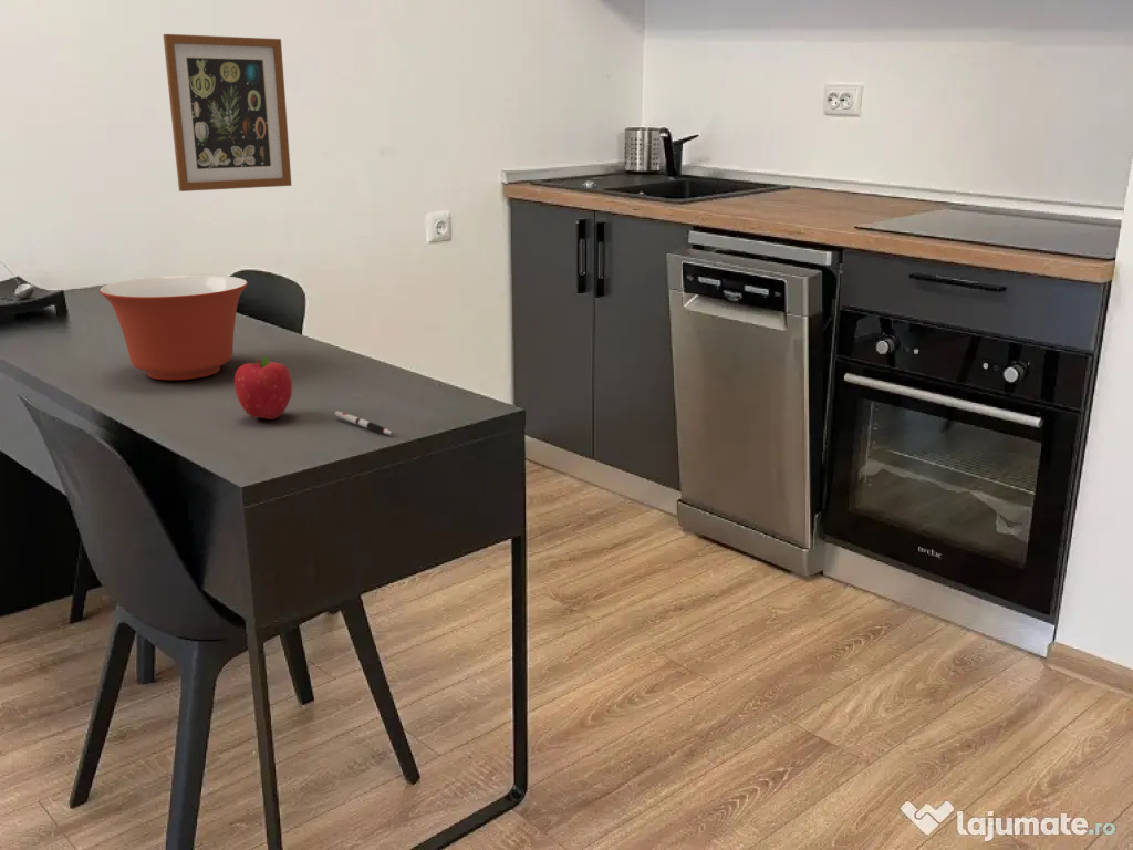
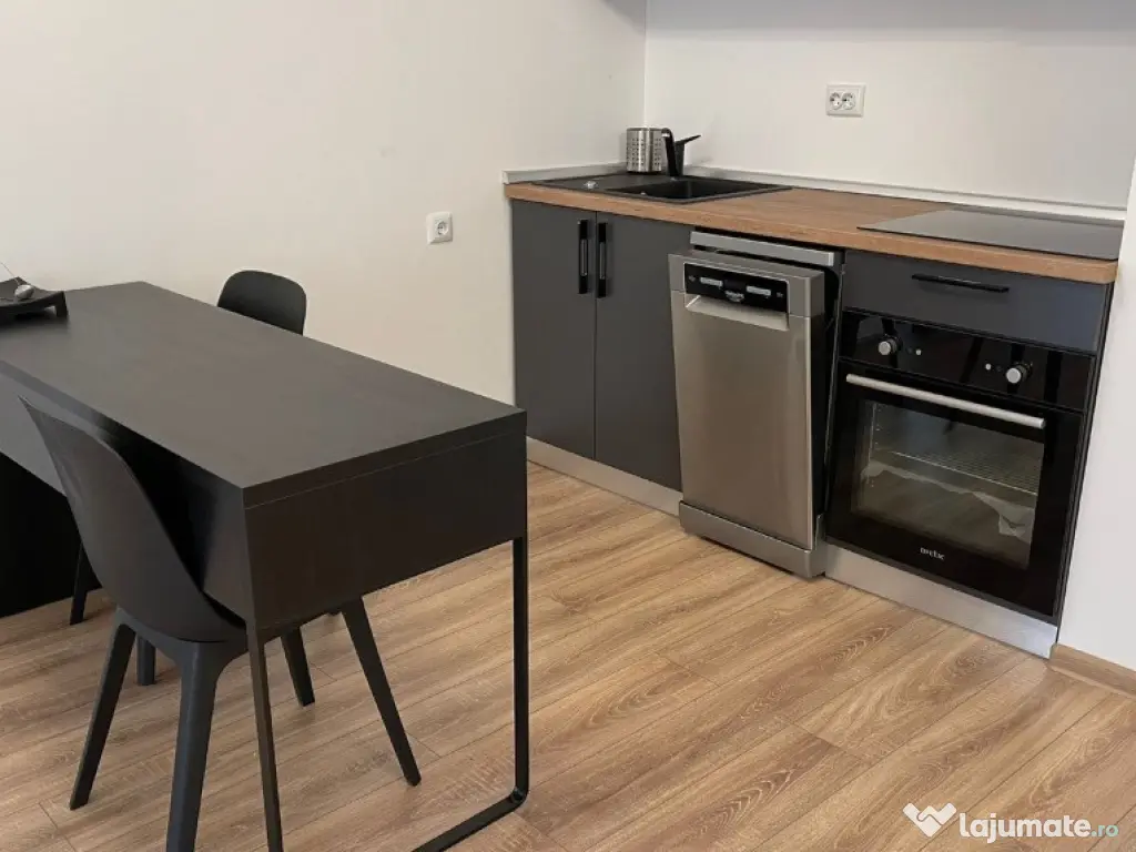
- mixing bowl (179, 329)
- pen (364, 423)
- wall art (230, 113)
- fruit (263, 386)
